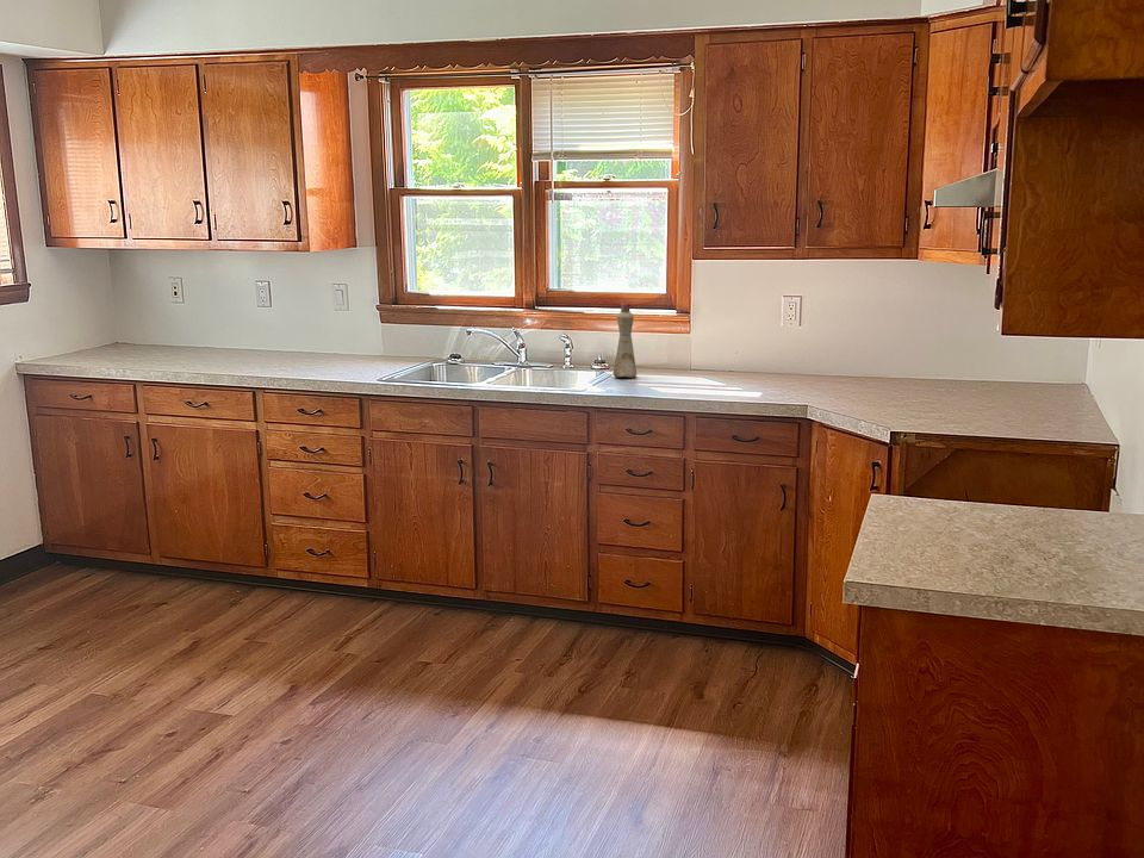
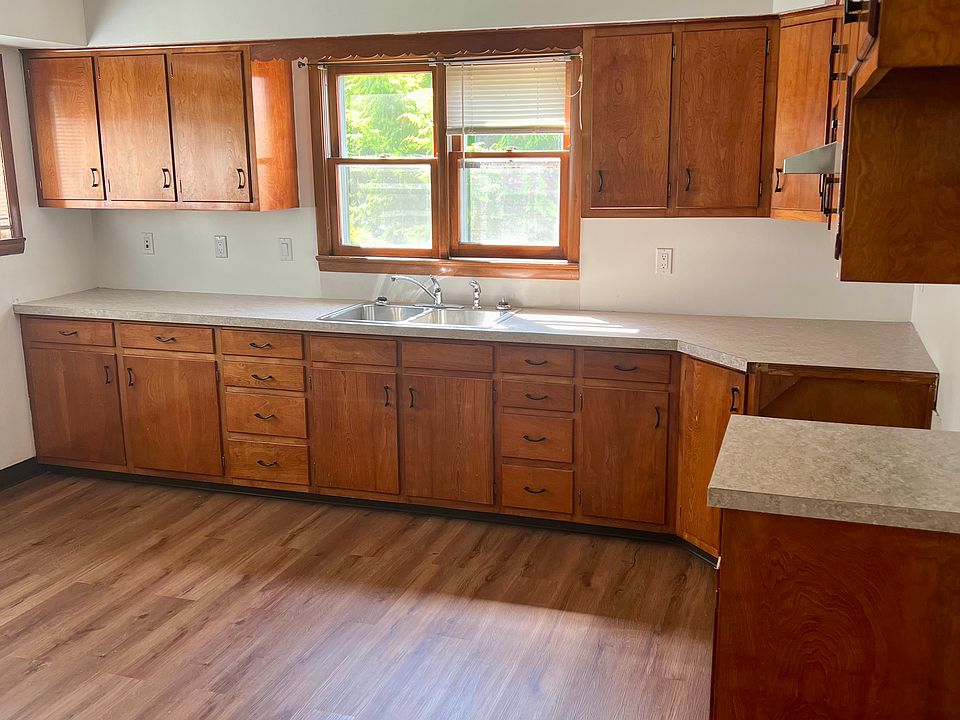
- bottle (624, 338)
